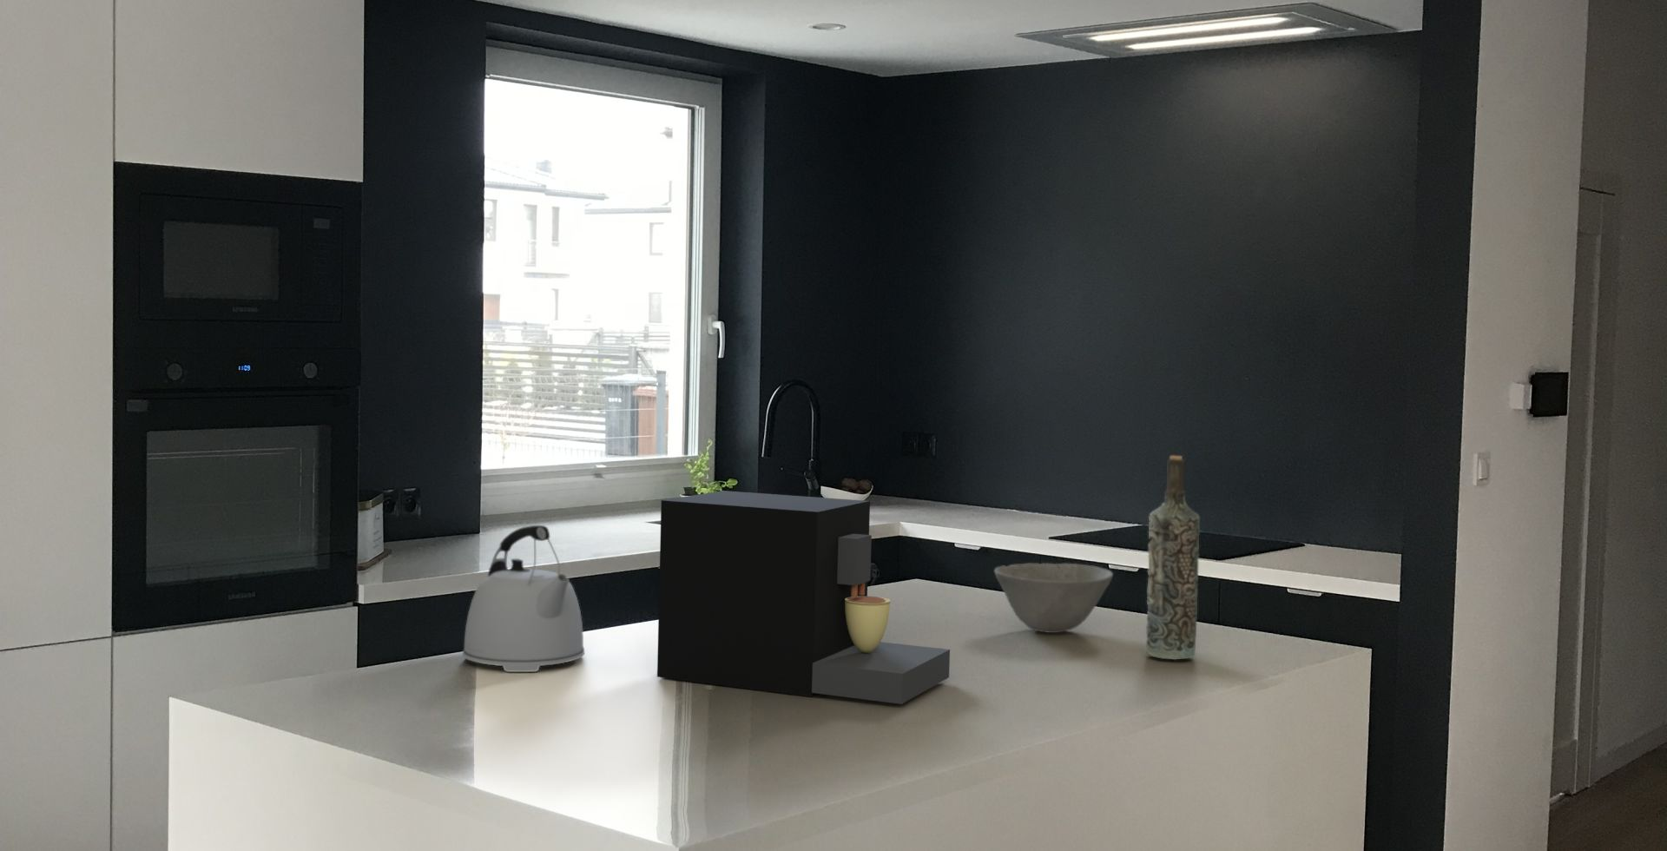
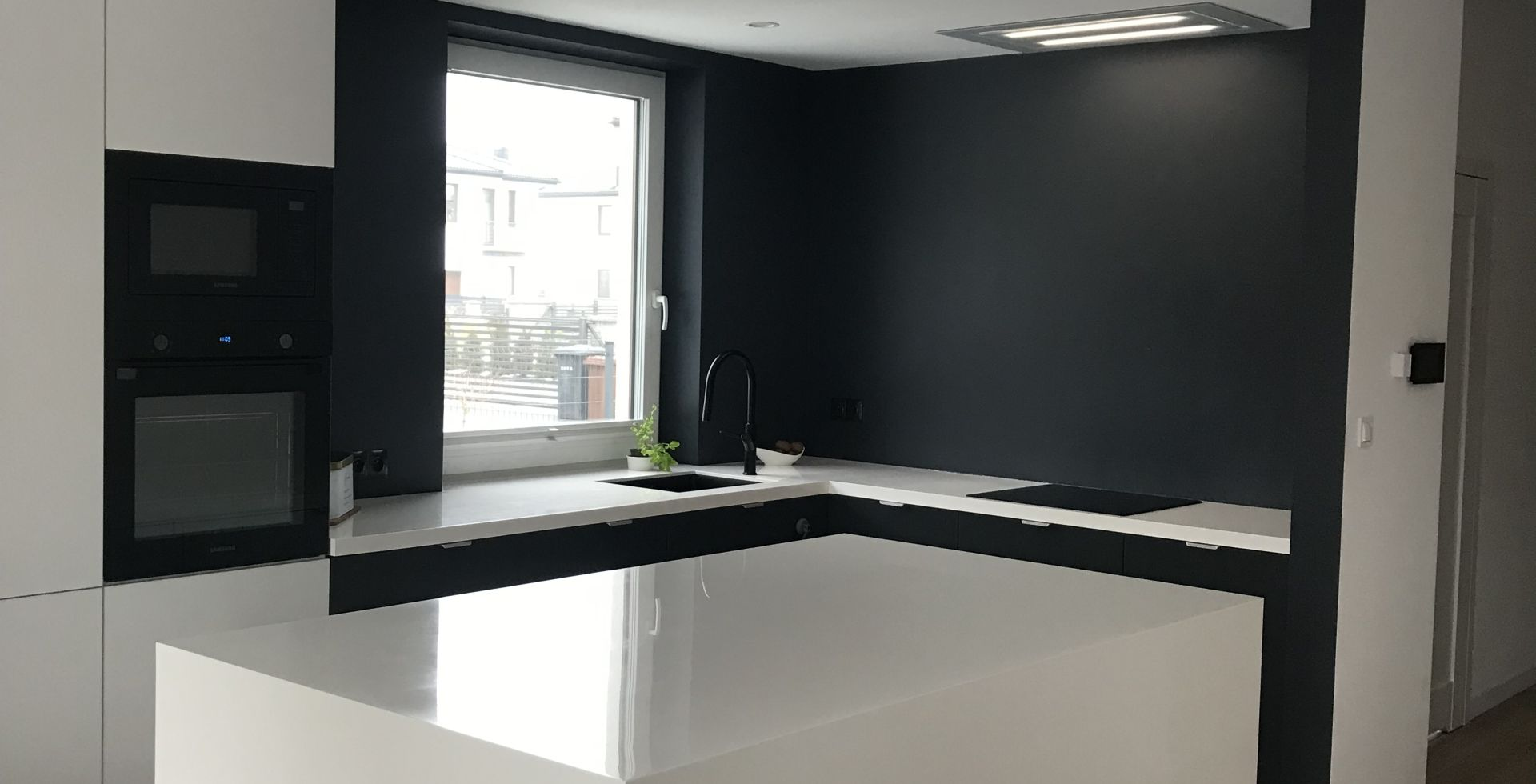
- kettle (527, 592)
- bowl (1052, 600)
- bottle (1173, 557)
- coffee maker (805, 592)
